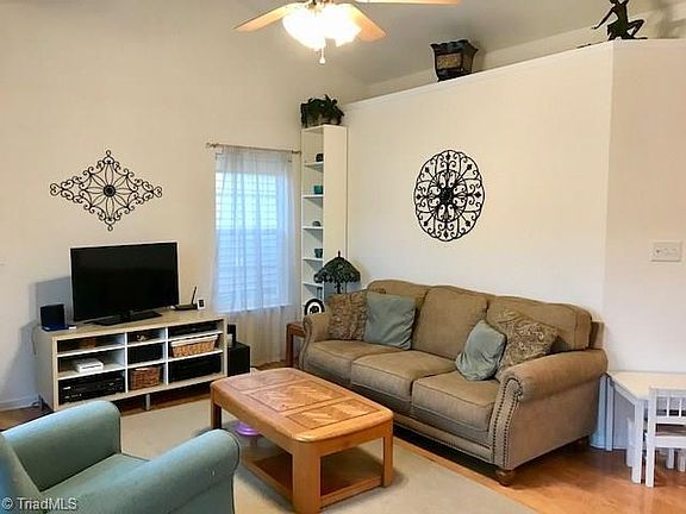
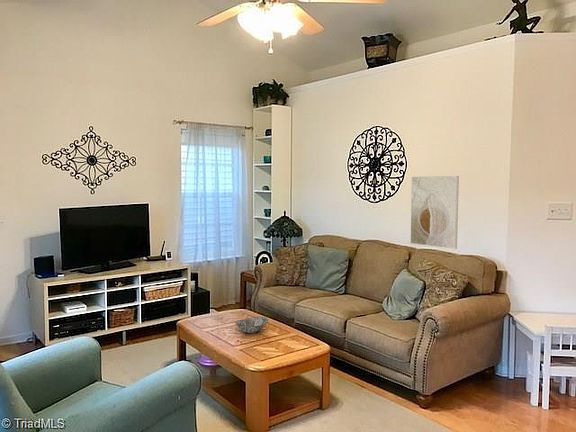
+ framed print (433, 211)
+ decorative bowl (251, 325)
